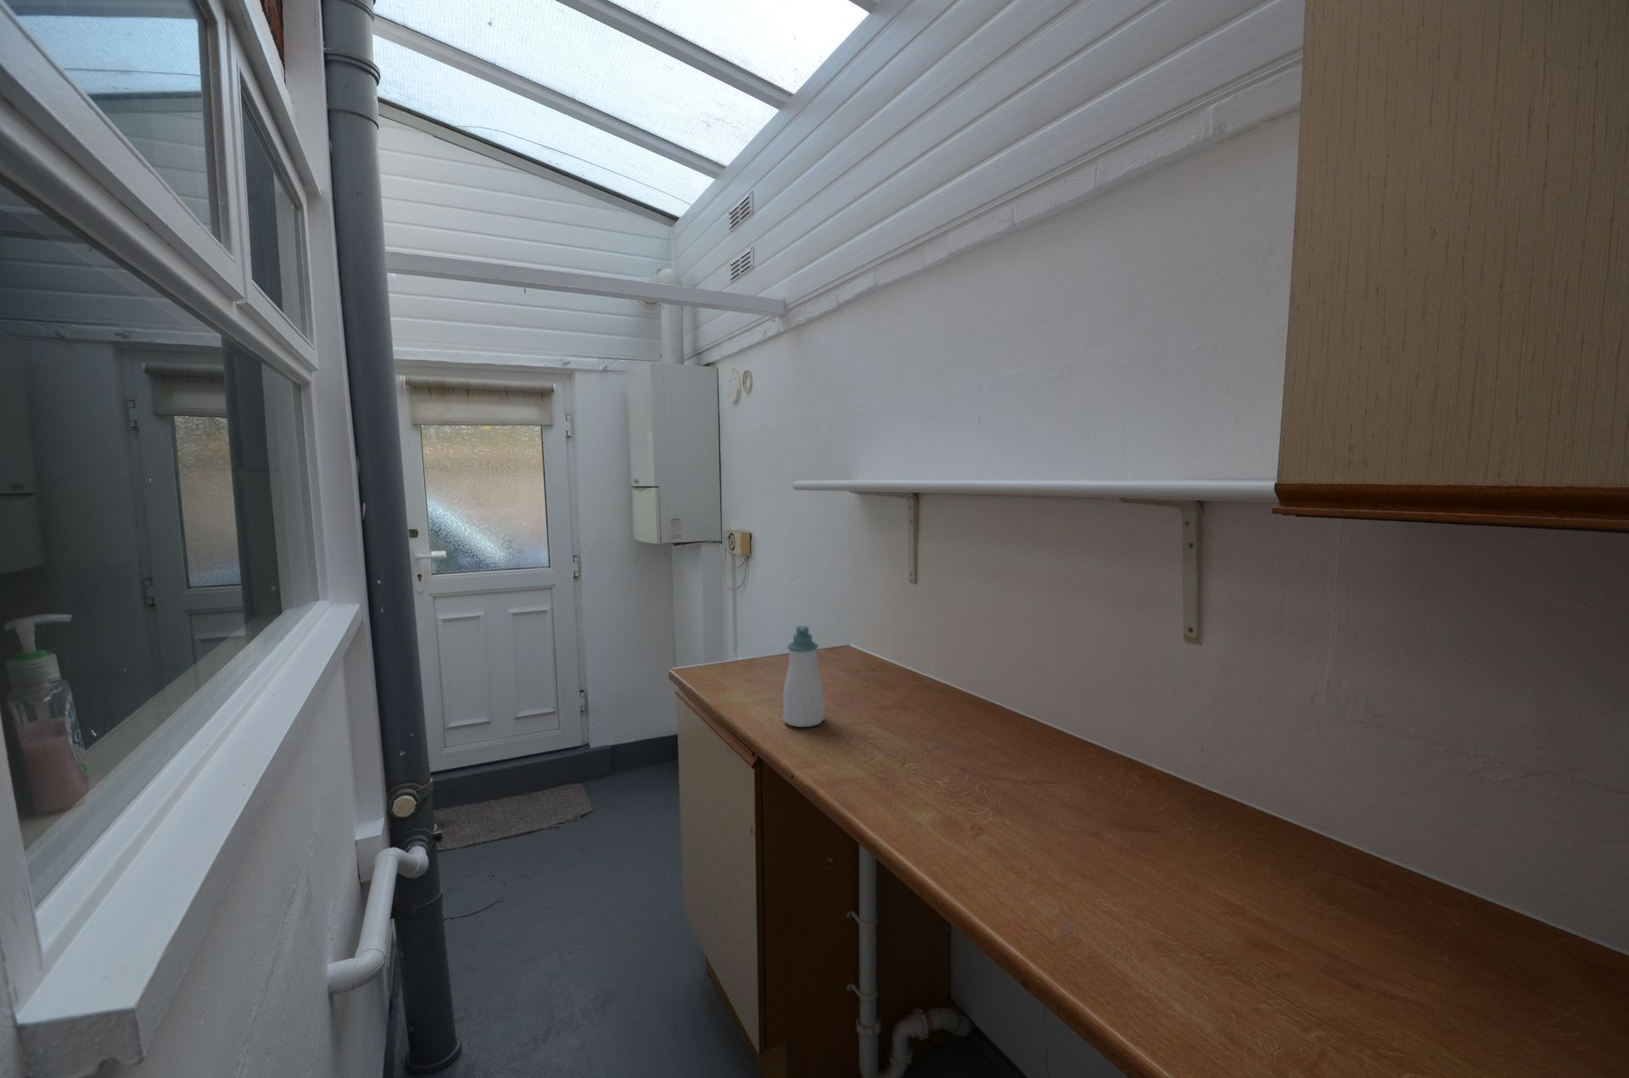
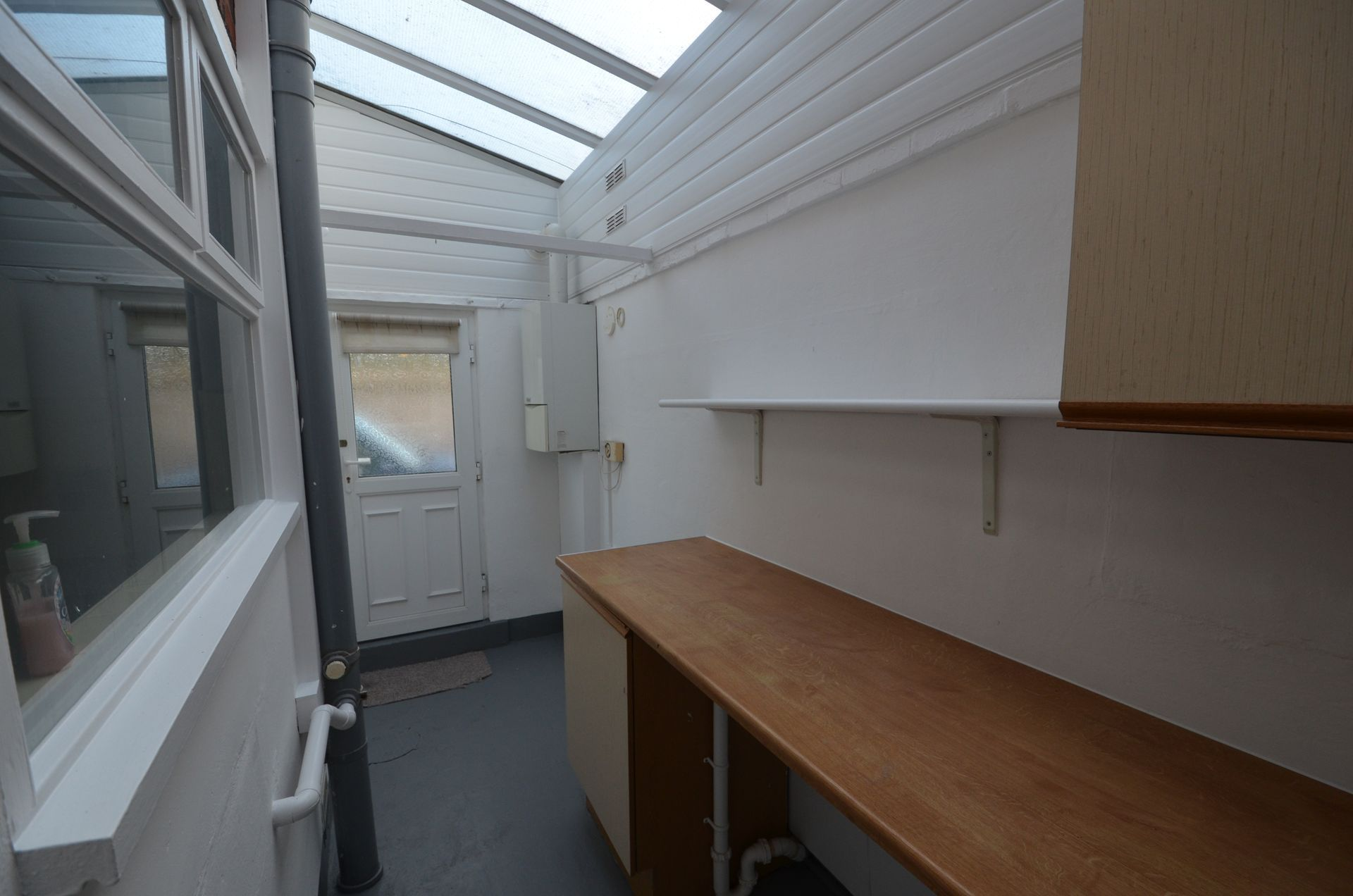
- soap bottle (803, 674)
